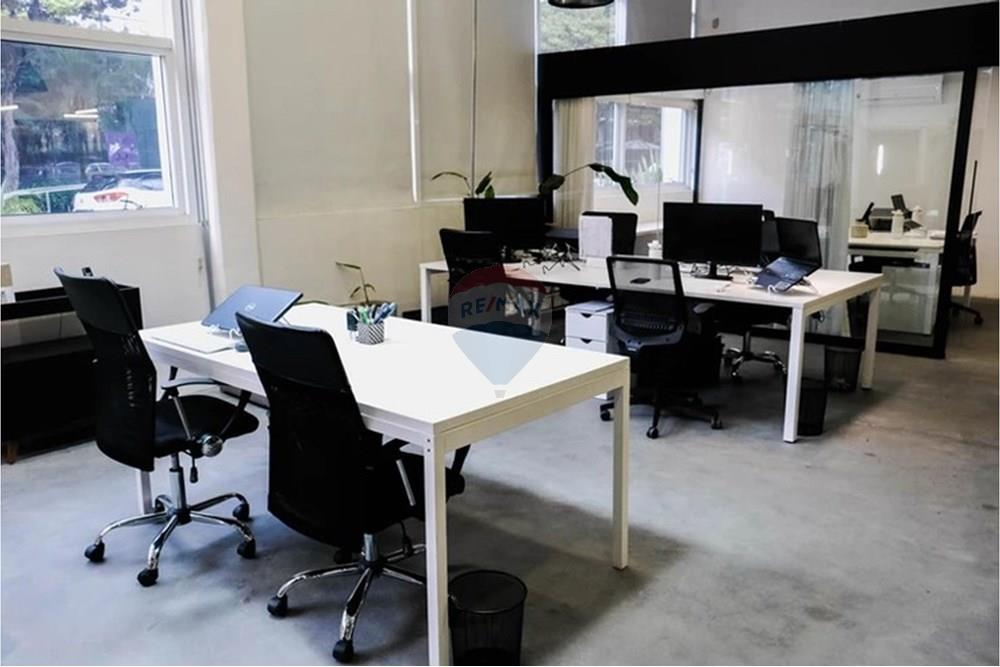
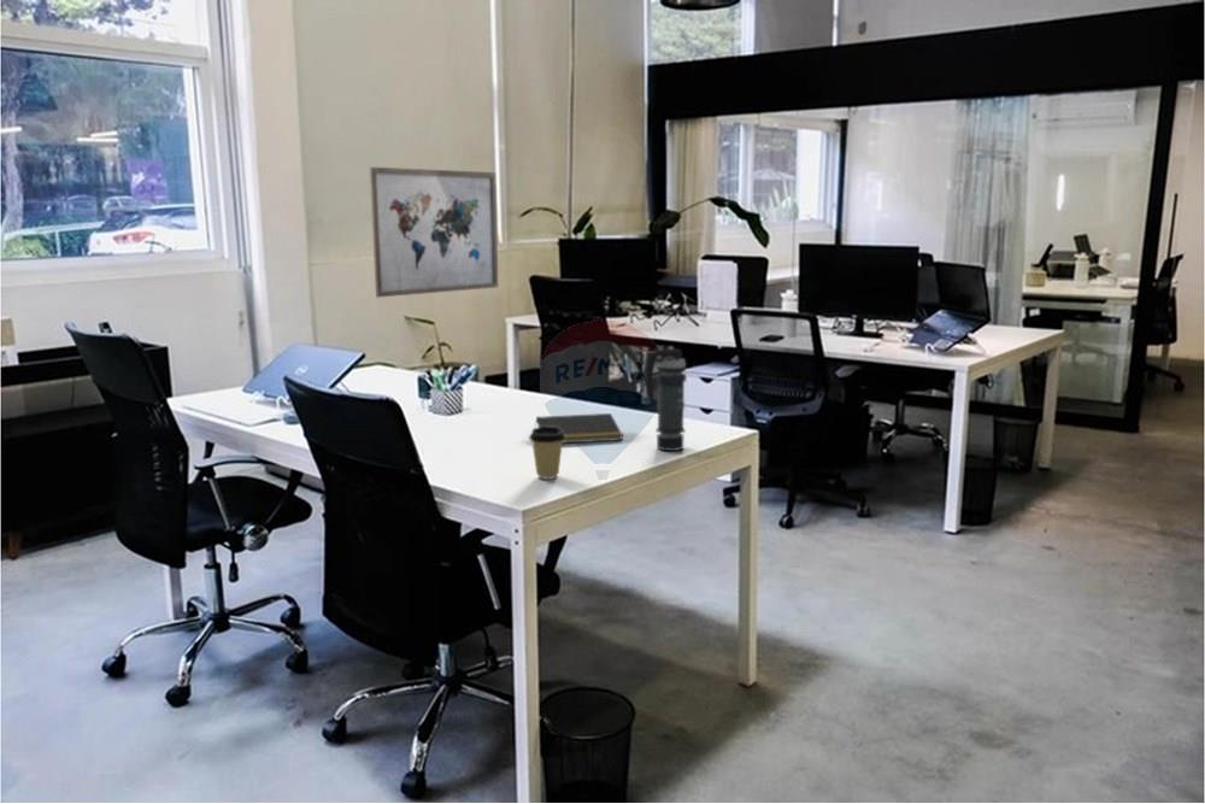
+ wall art (439, 231)
+ smoke grenade (665, 399)
+ notepad (578, 428)
+ coffee cup (547, 453)
